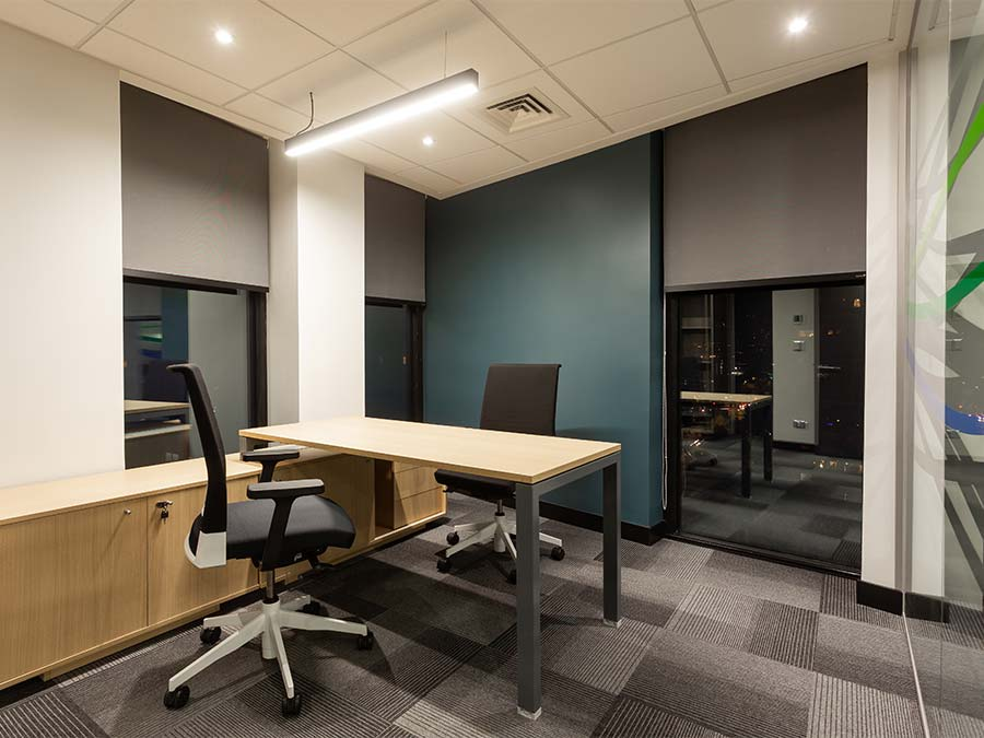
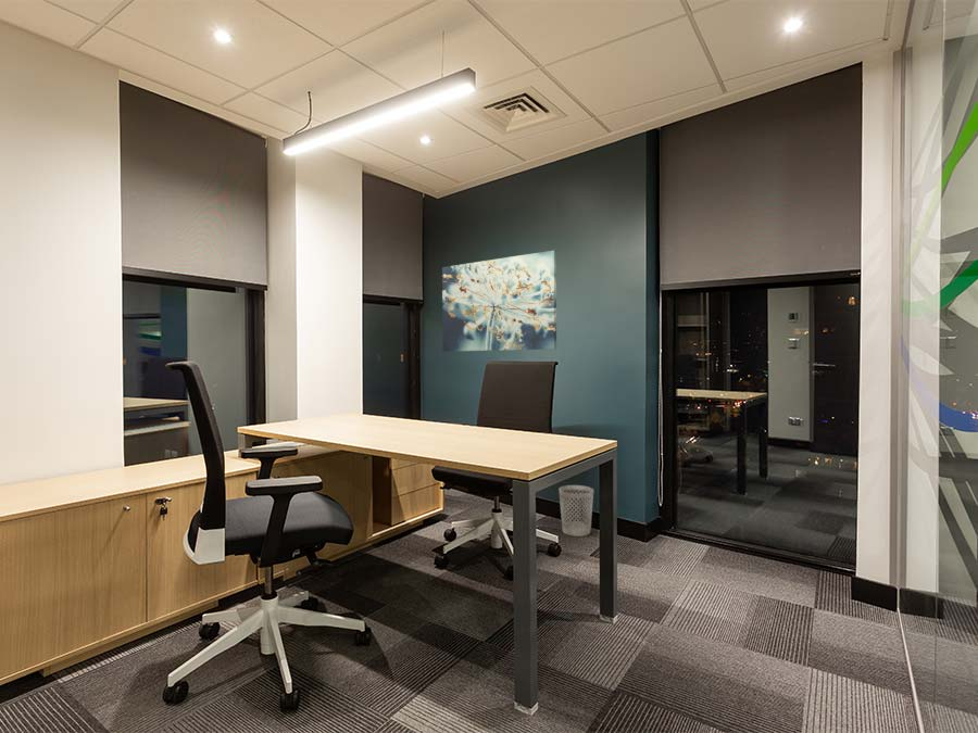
+ wastebasket (576, 510)
+ wall art (494, 304)
